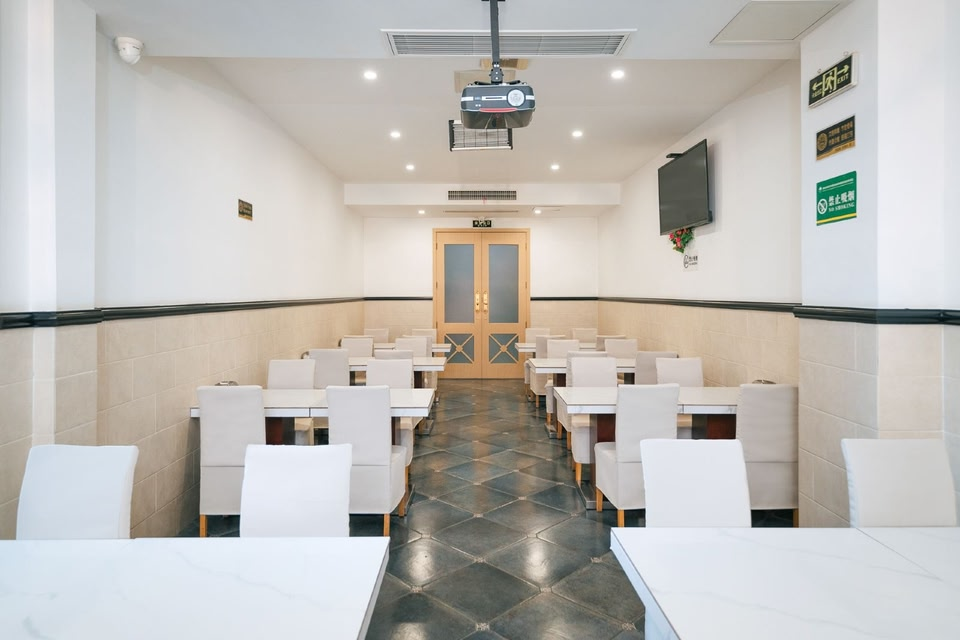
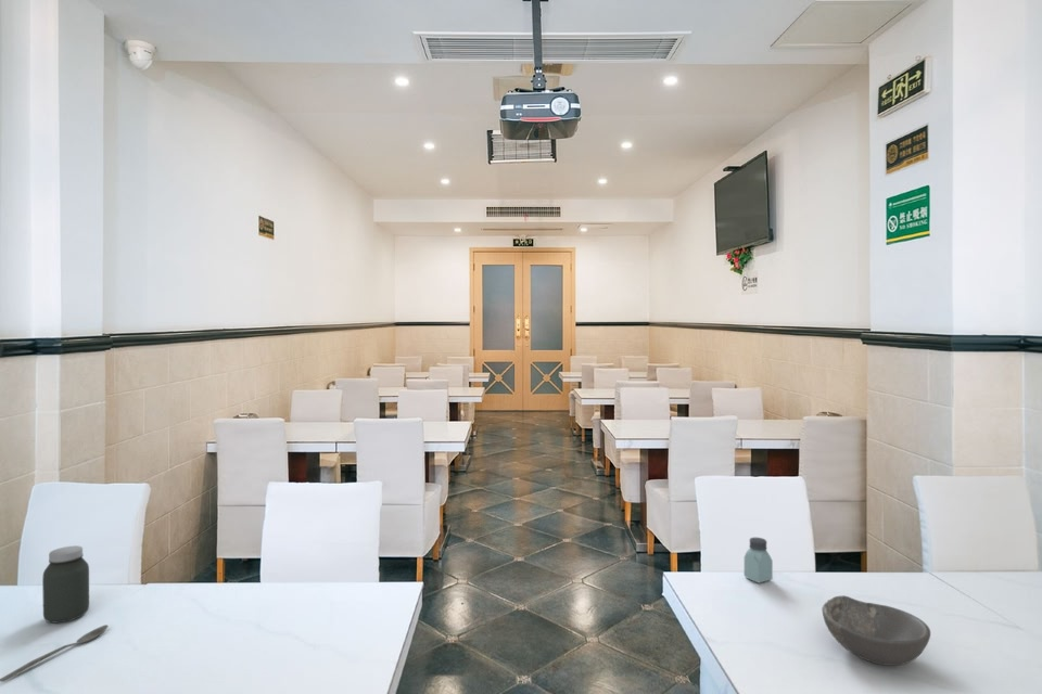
+ spoon (58, 651)
+ jar (66, 583)
+ bowl (874, 634)
+ saltshaker (758, 558)
